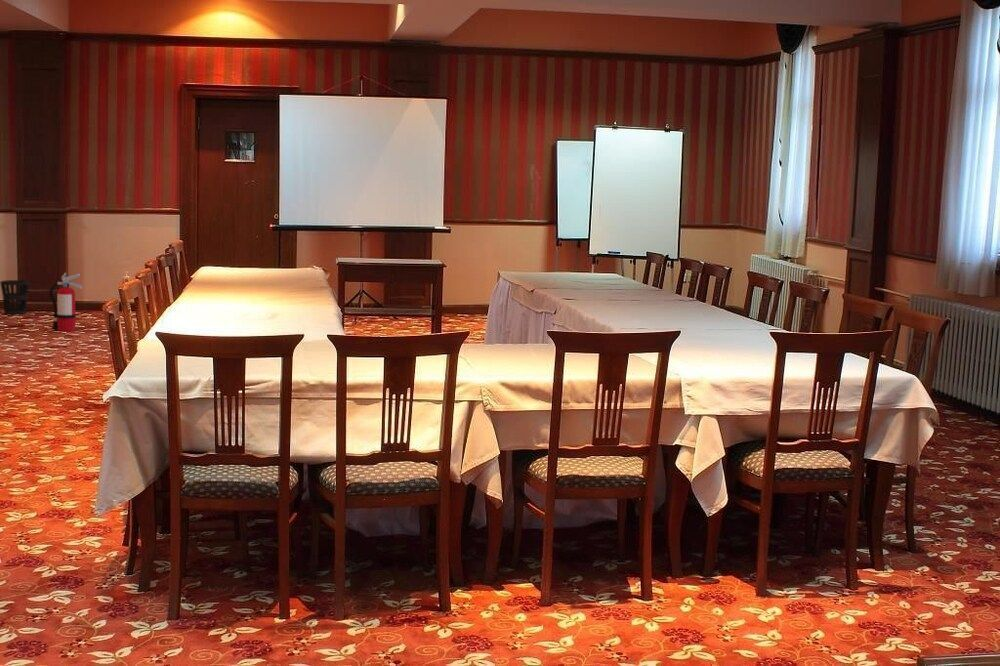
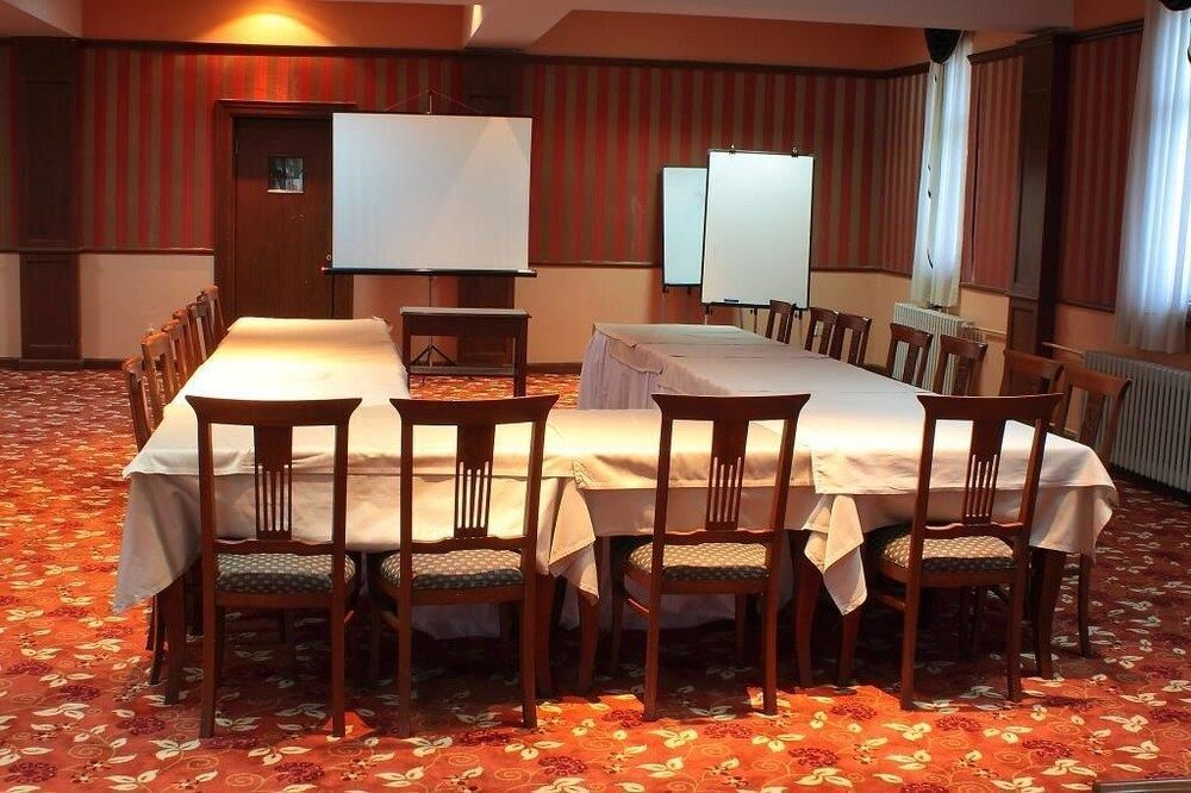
- wastebasket (14, 297)
- fire extinguisher (65, 301)
